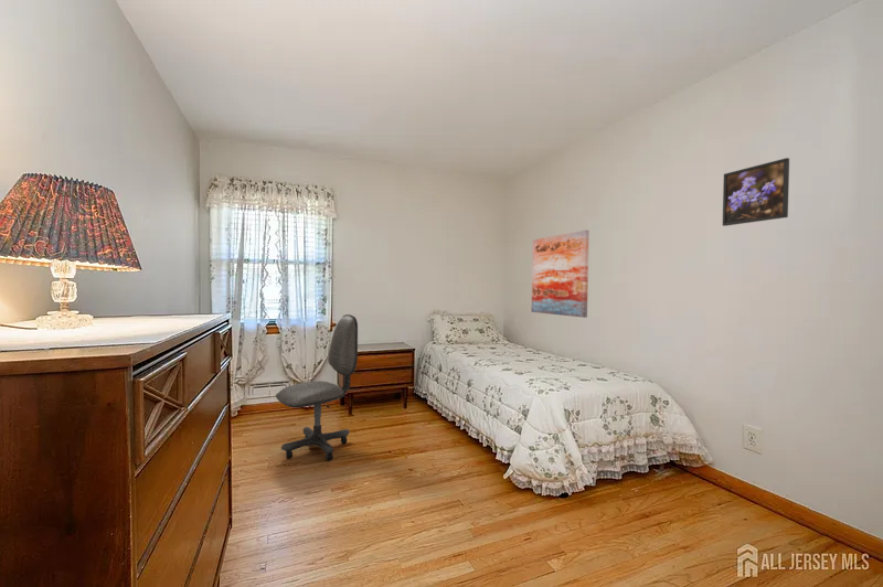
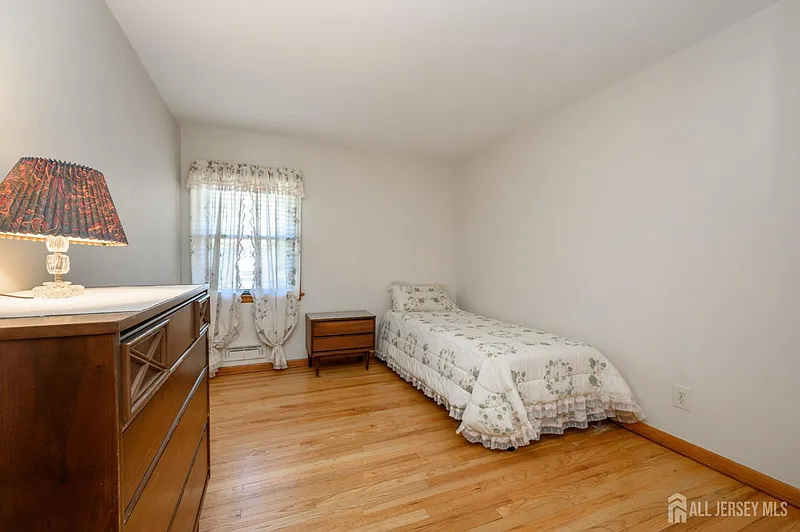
- wall art (557, 275)
- office chair (317, 383)
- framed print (753, 194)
